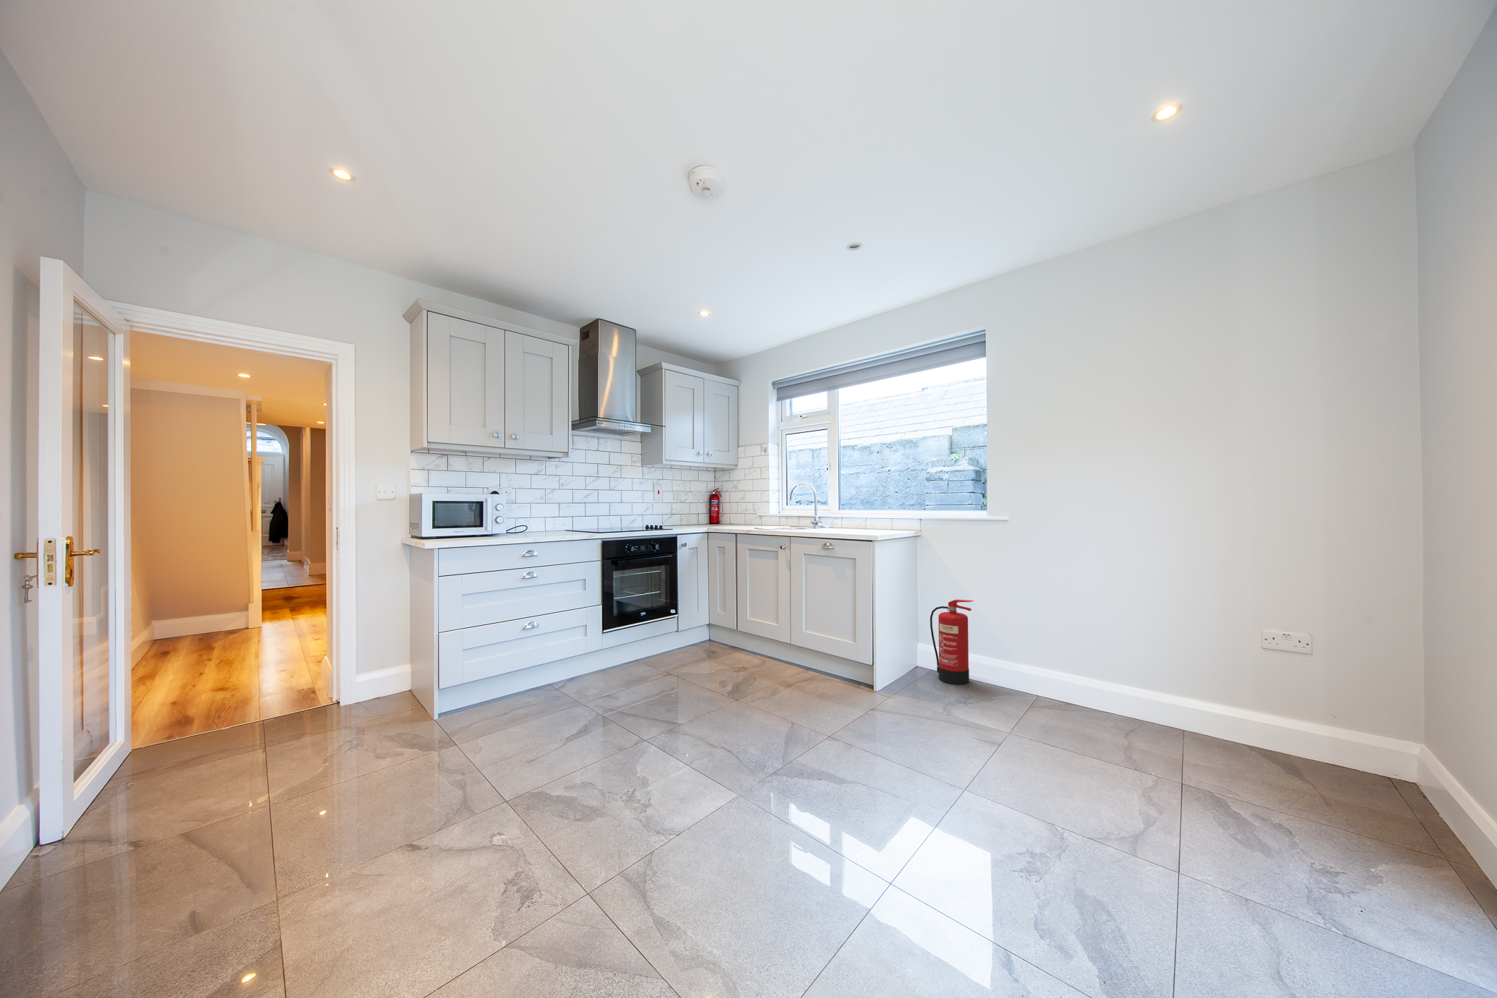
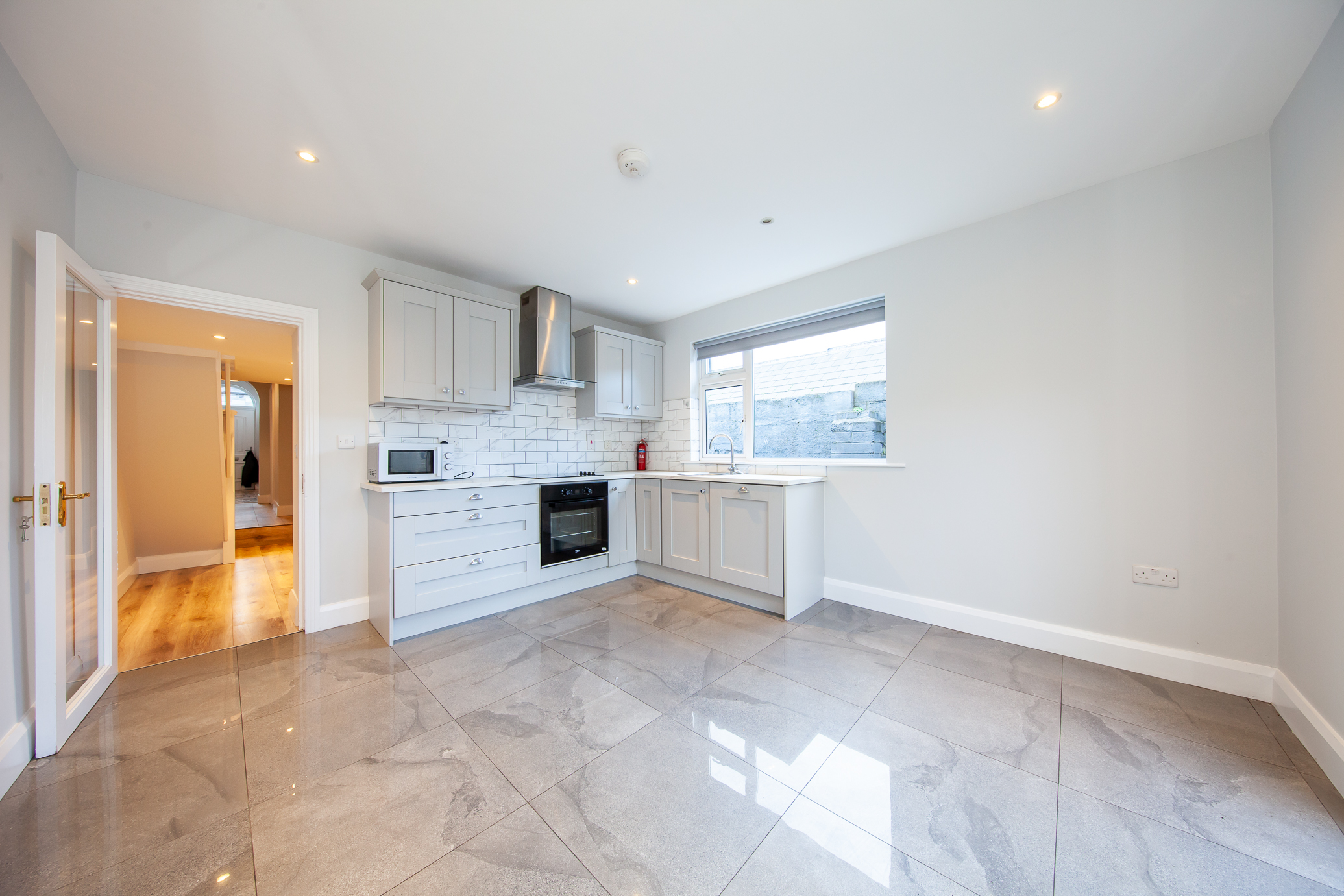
- fire extinguisher (950, 638)
